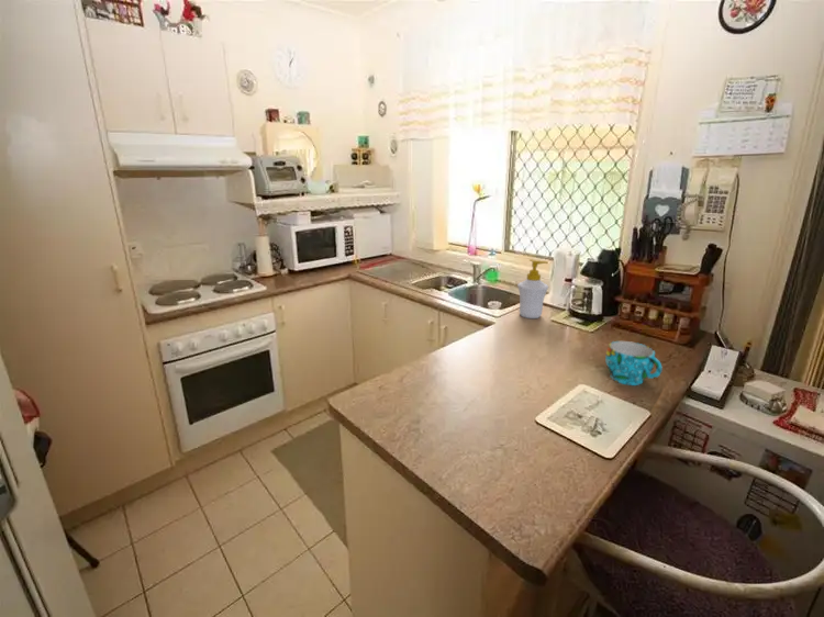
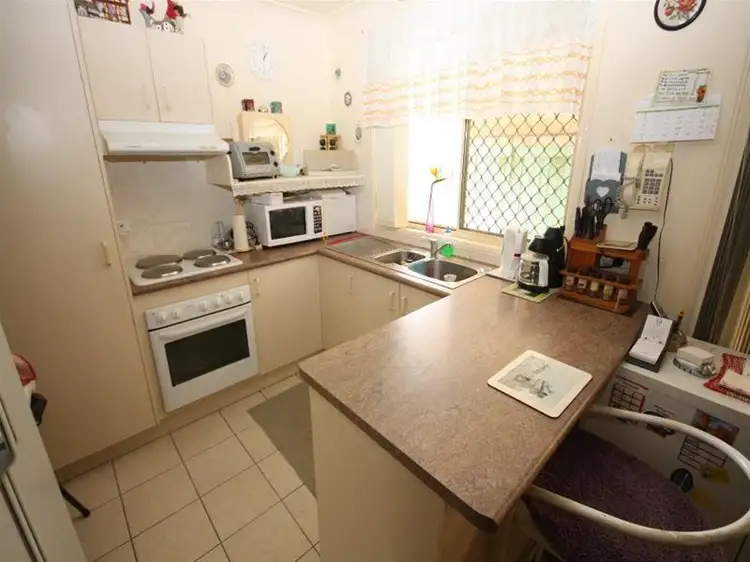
- soap bottle (532, 288)
- cup (632, 364)
